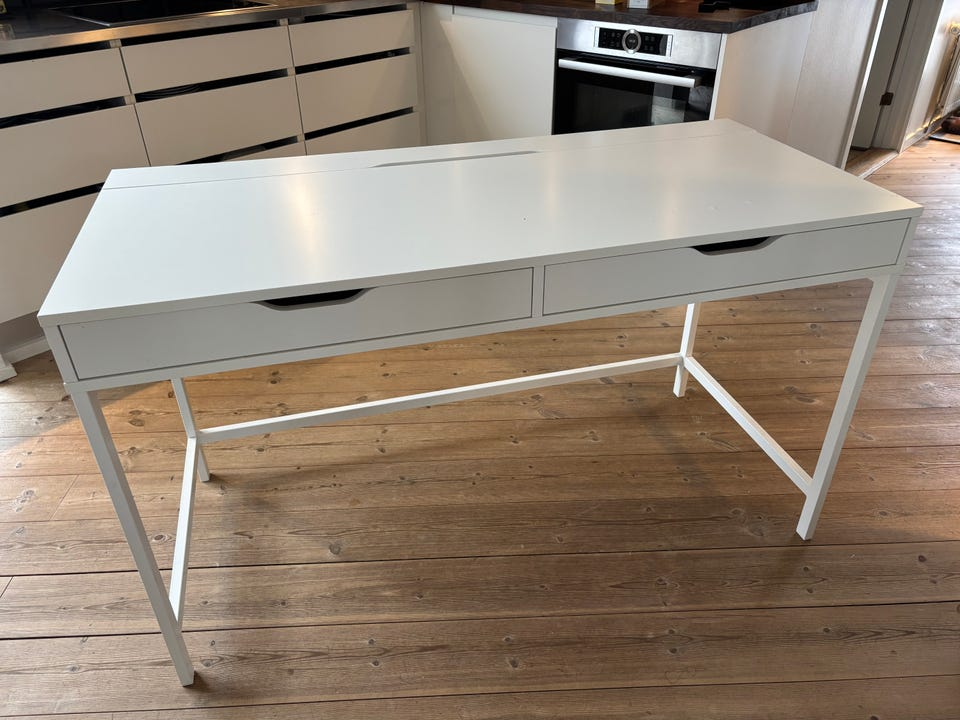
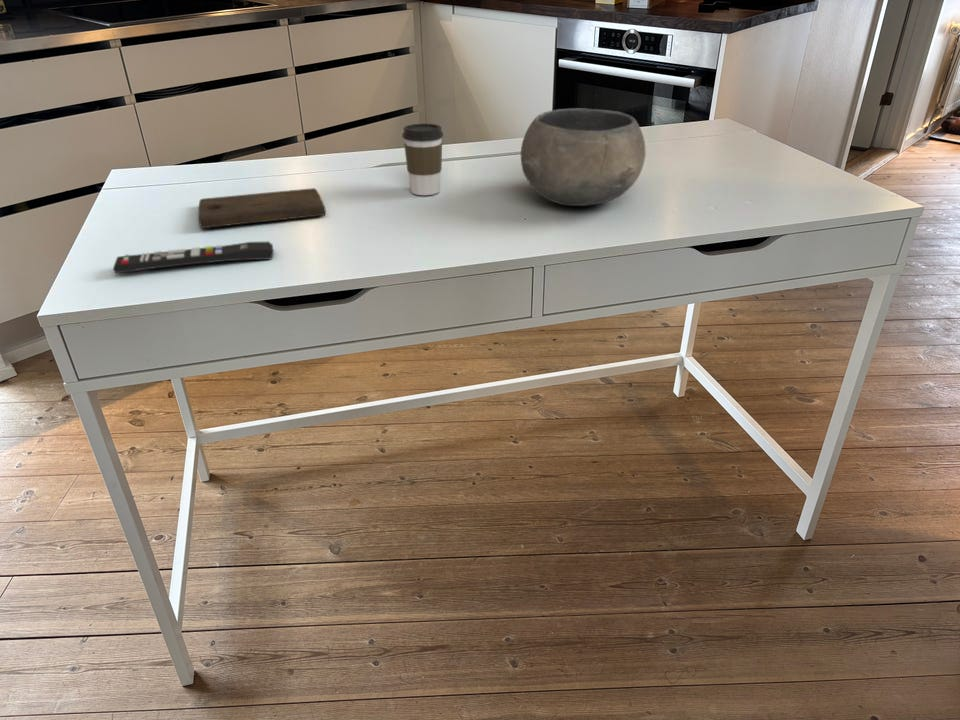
+ coffee cup (423, 159)
+ cutting board (261, 206)
+ bowl (582, 160)
+ remote control (195, 257)
